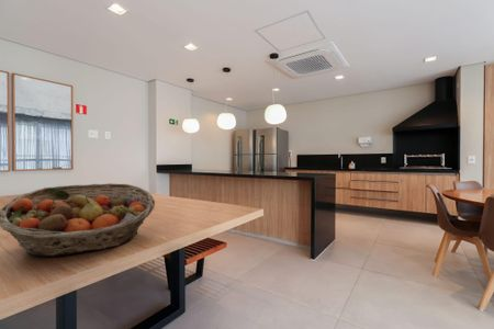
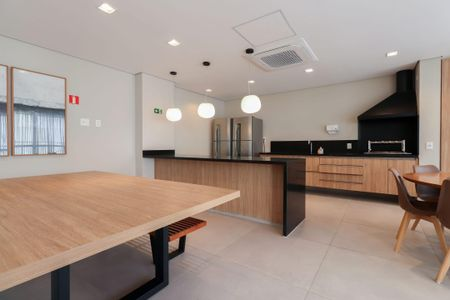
- fruit basket (87, 214)
